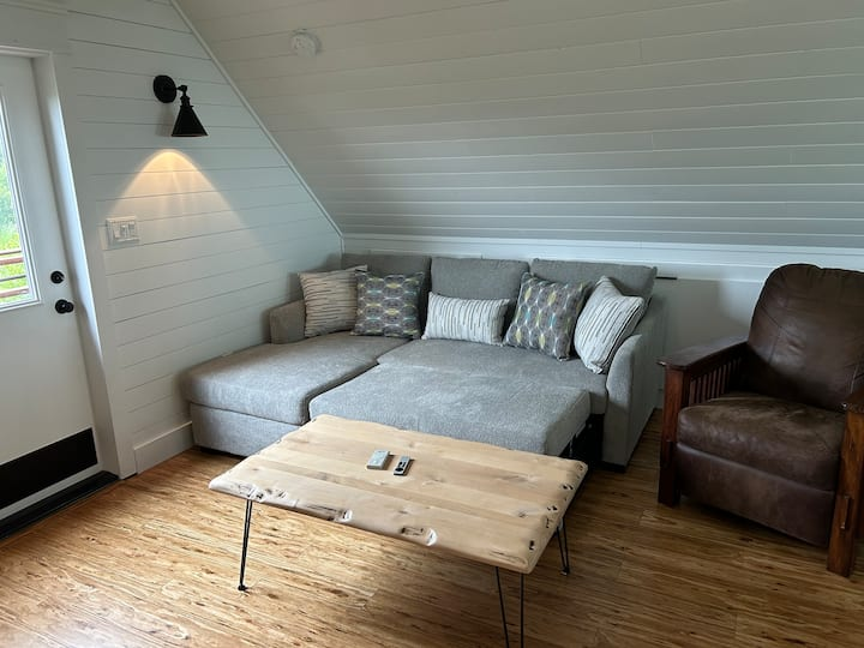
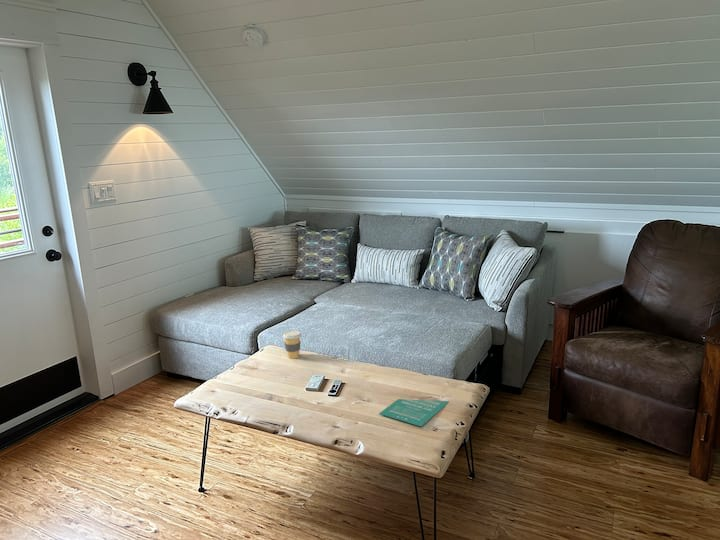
+ coffee cup (292, 345)
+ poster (416, 406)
